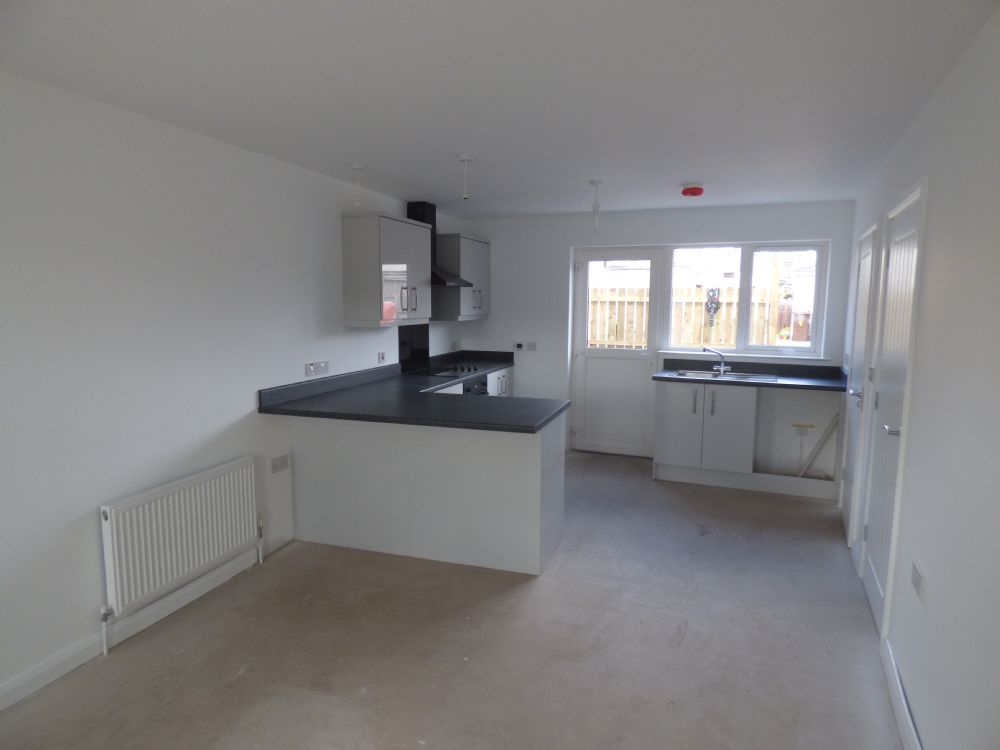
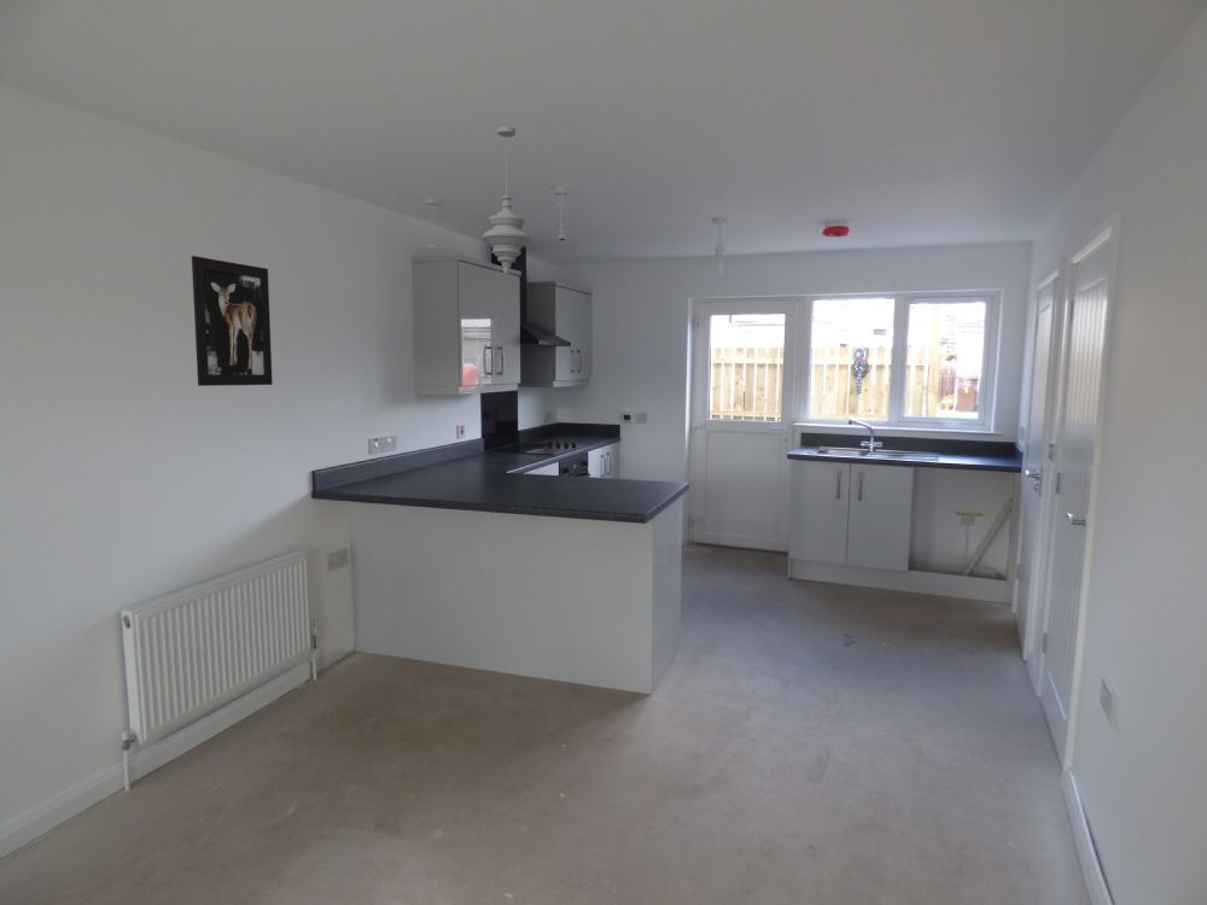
+ wall art (234, 325)
+ pendant light (506, 203)
